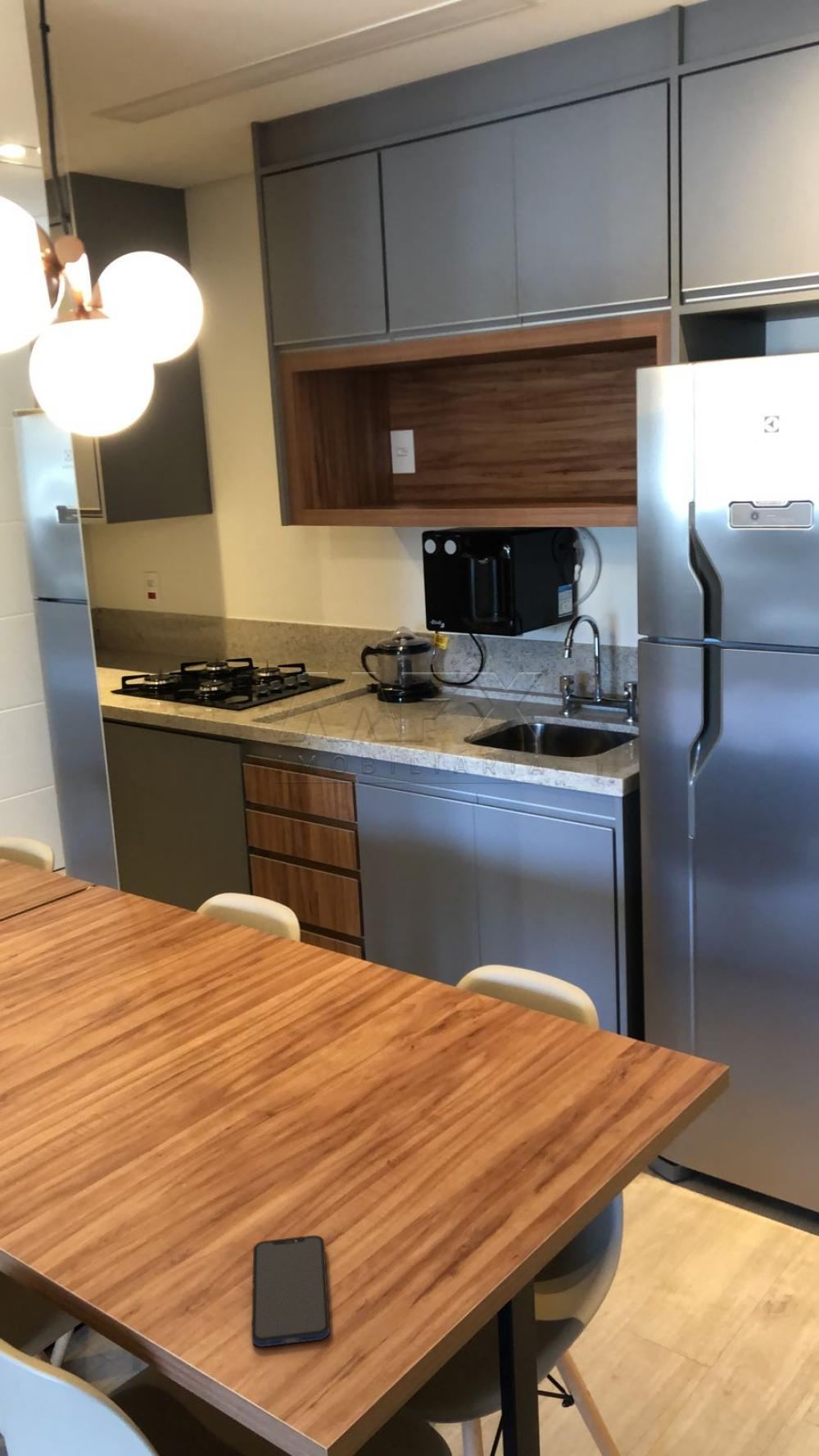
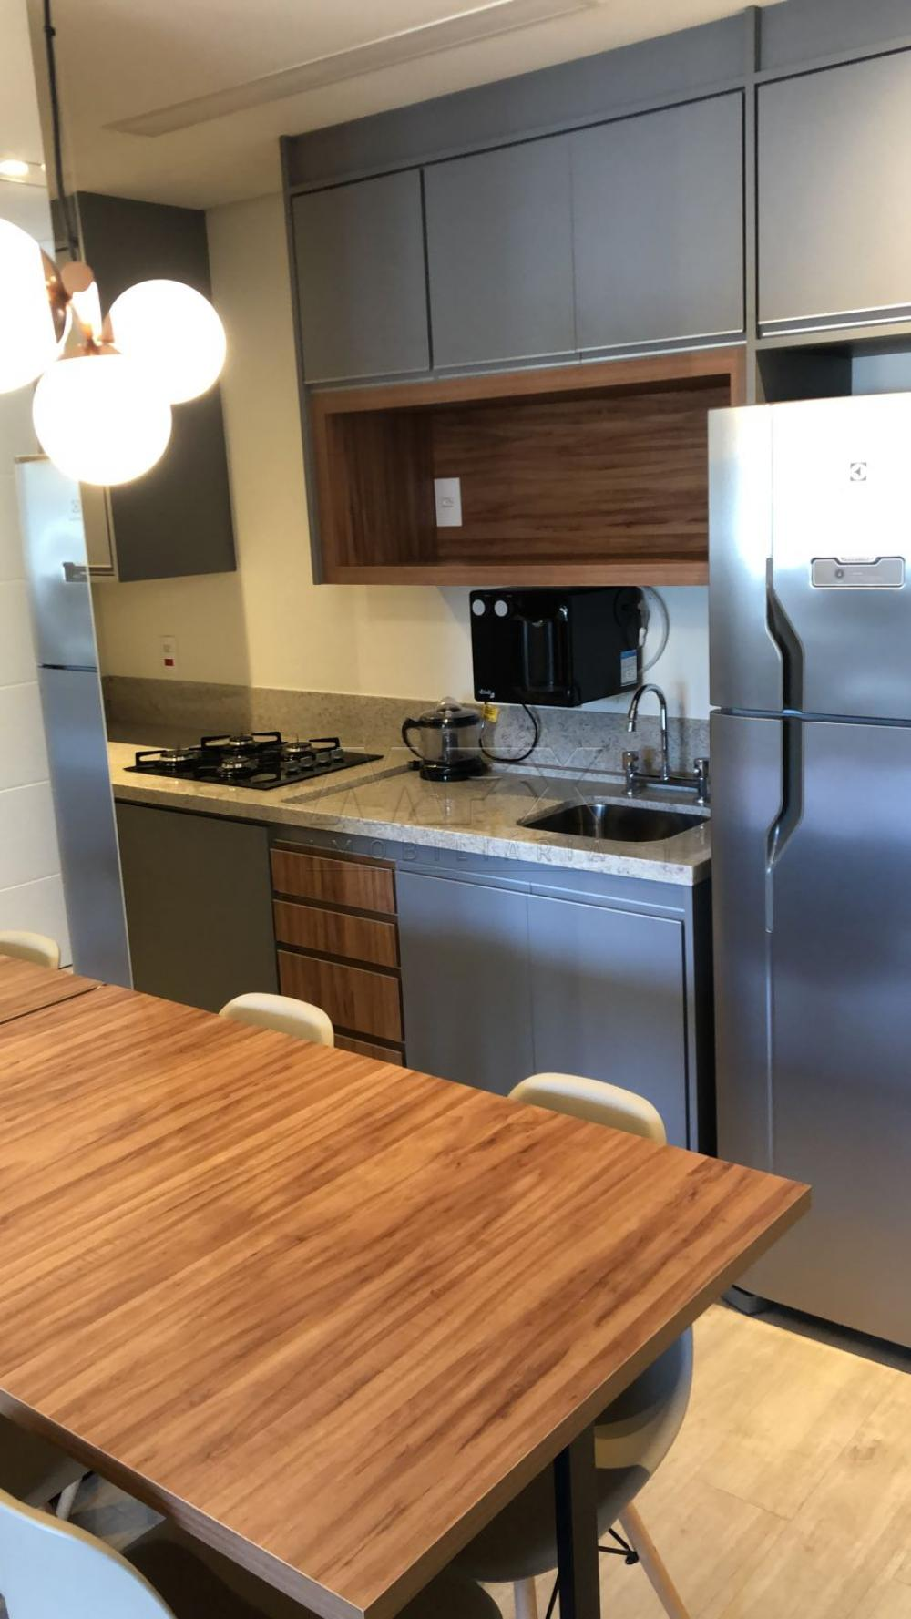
- smartphone (290, 1287)
